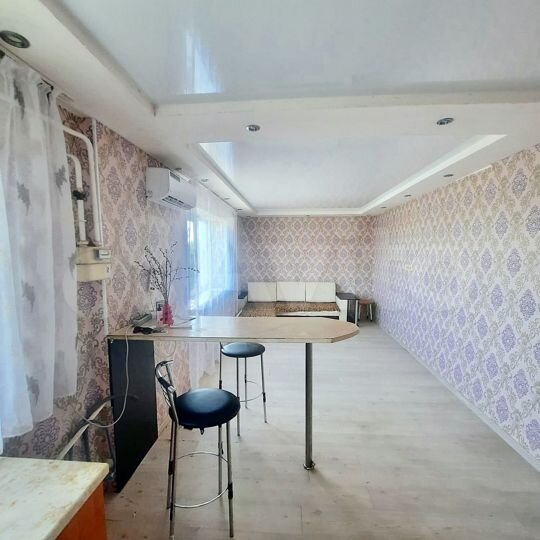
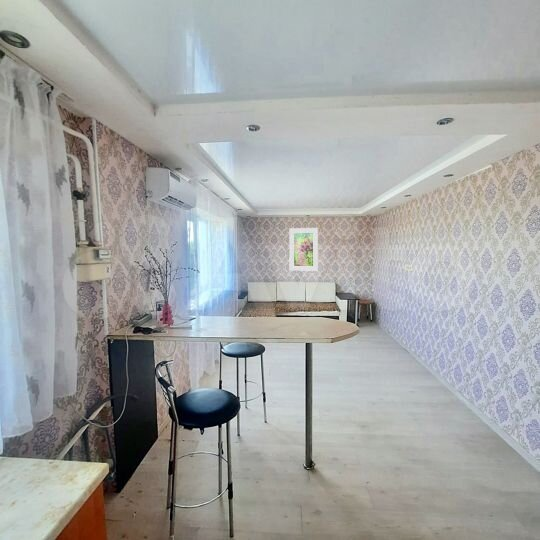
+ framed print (303, 249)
